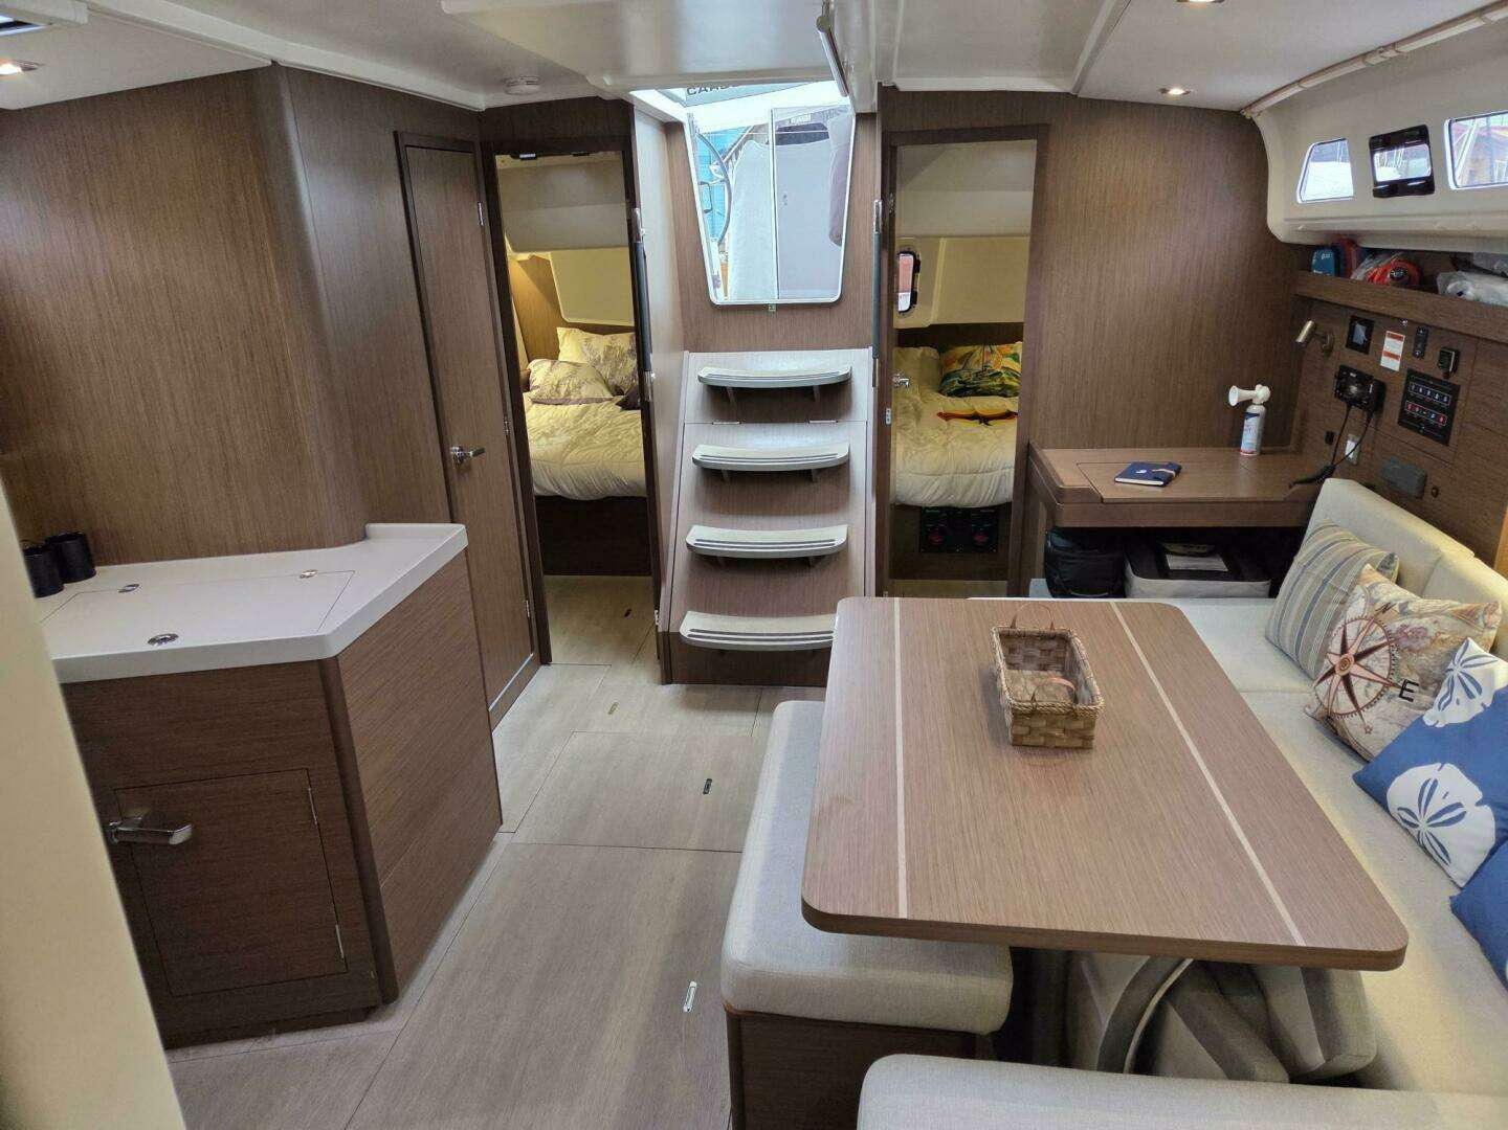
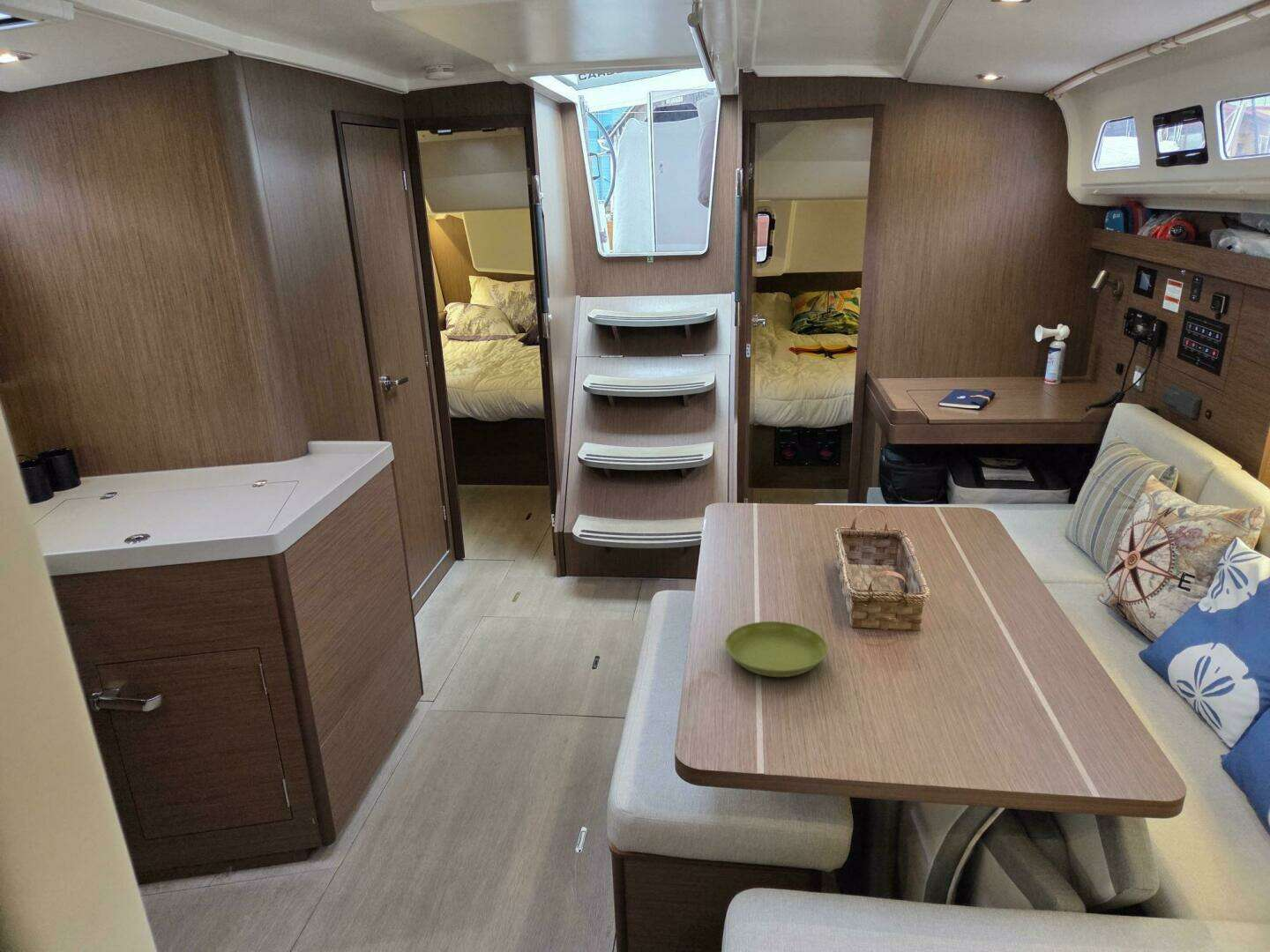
+ saucer (775, 651)
